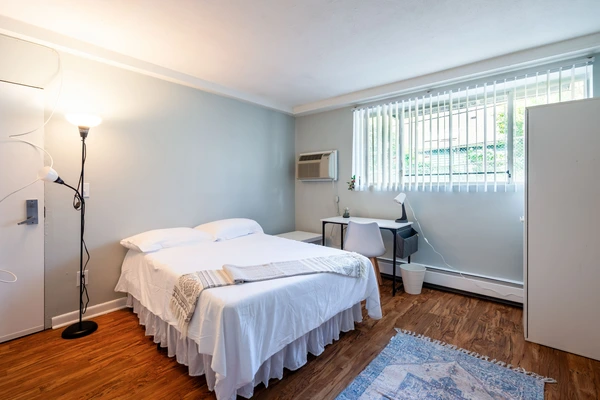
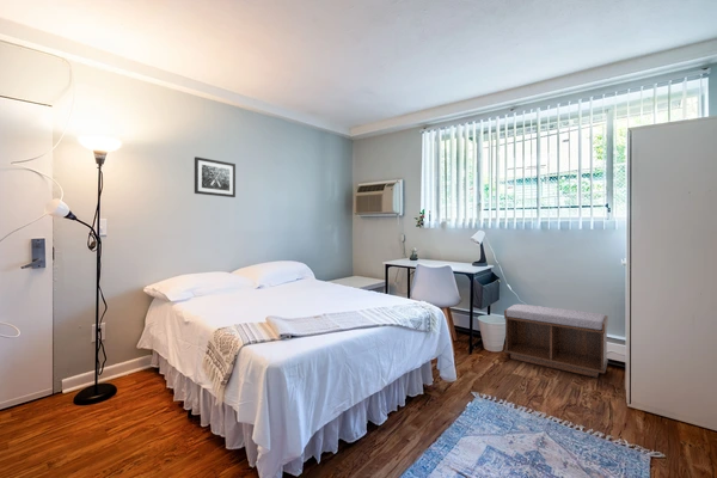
+ bench (553, 336)
+ wall art (215, 178)
